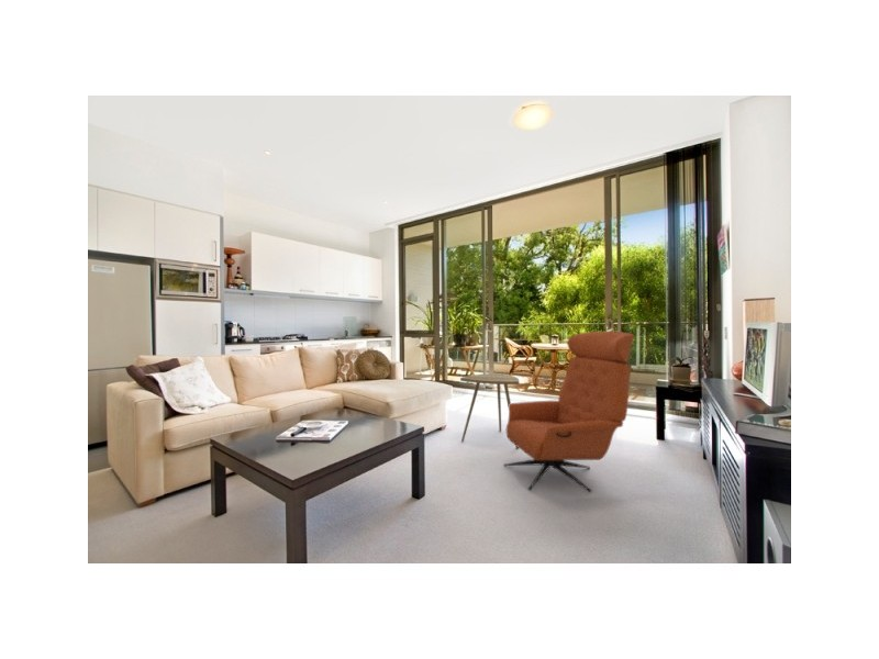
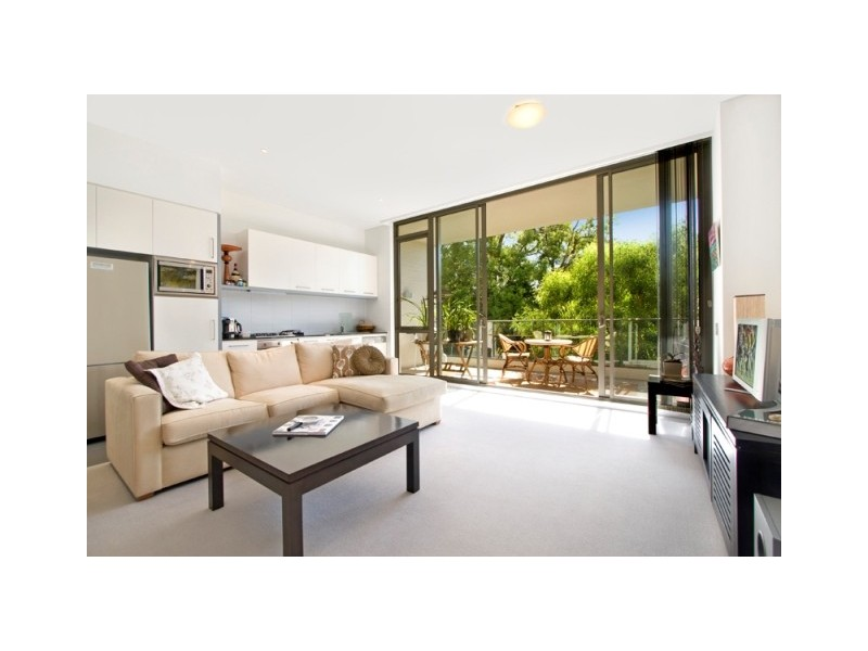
- side table (498, 407)
- lounge chair (564, 401)
